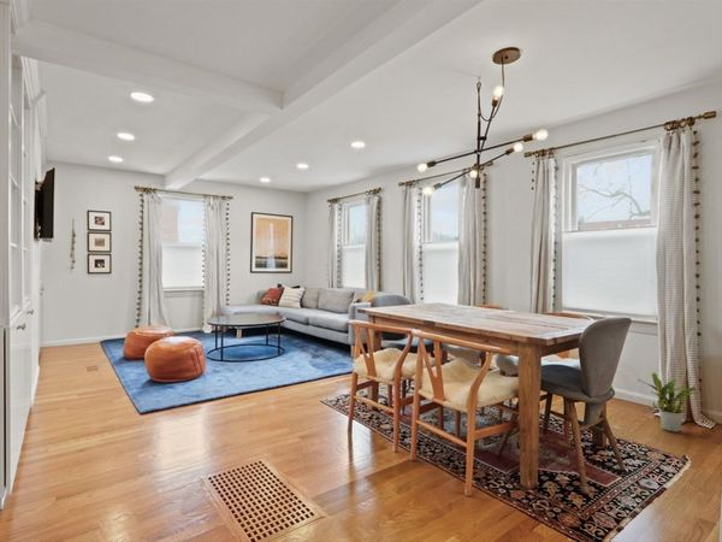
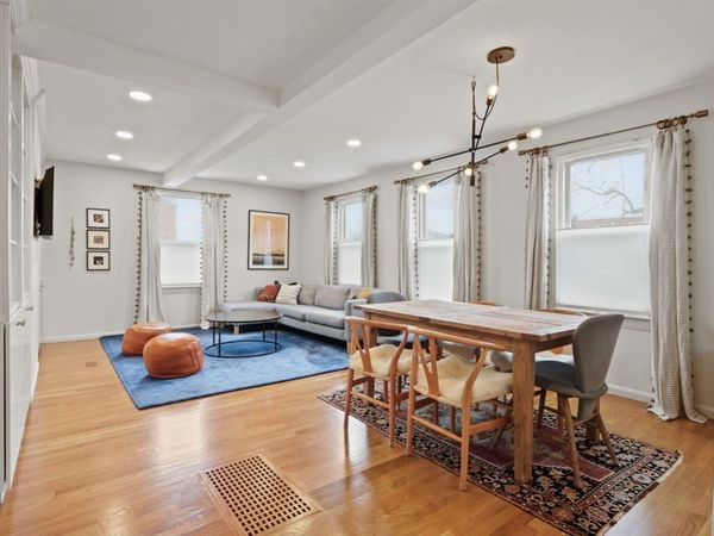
- potted plant (665, 402)
